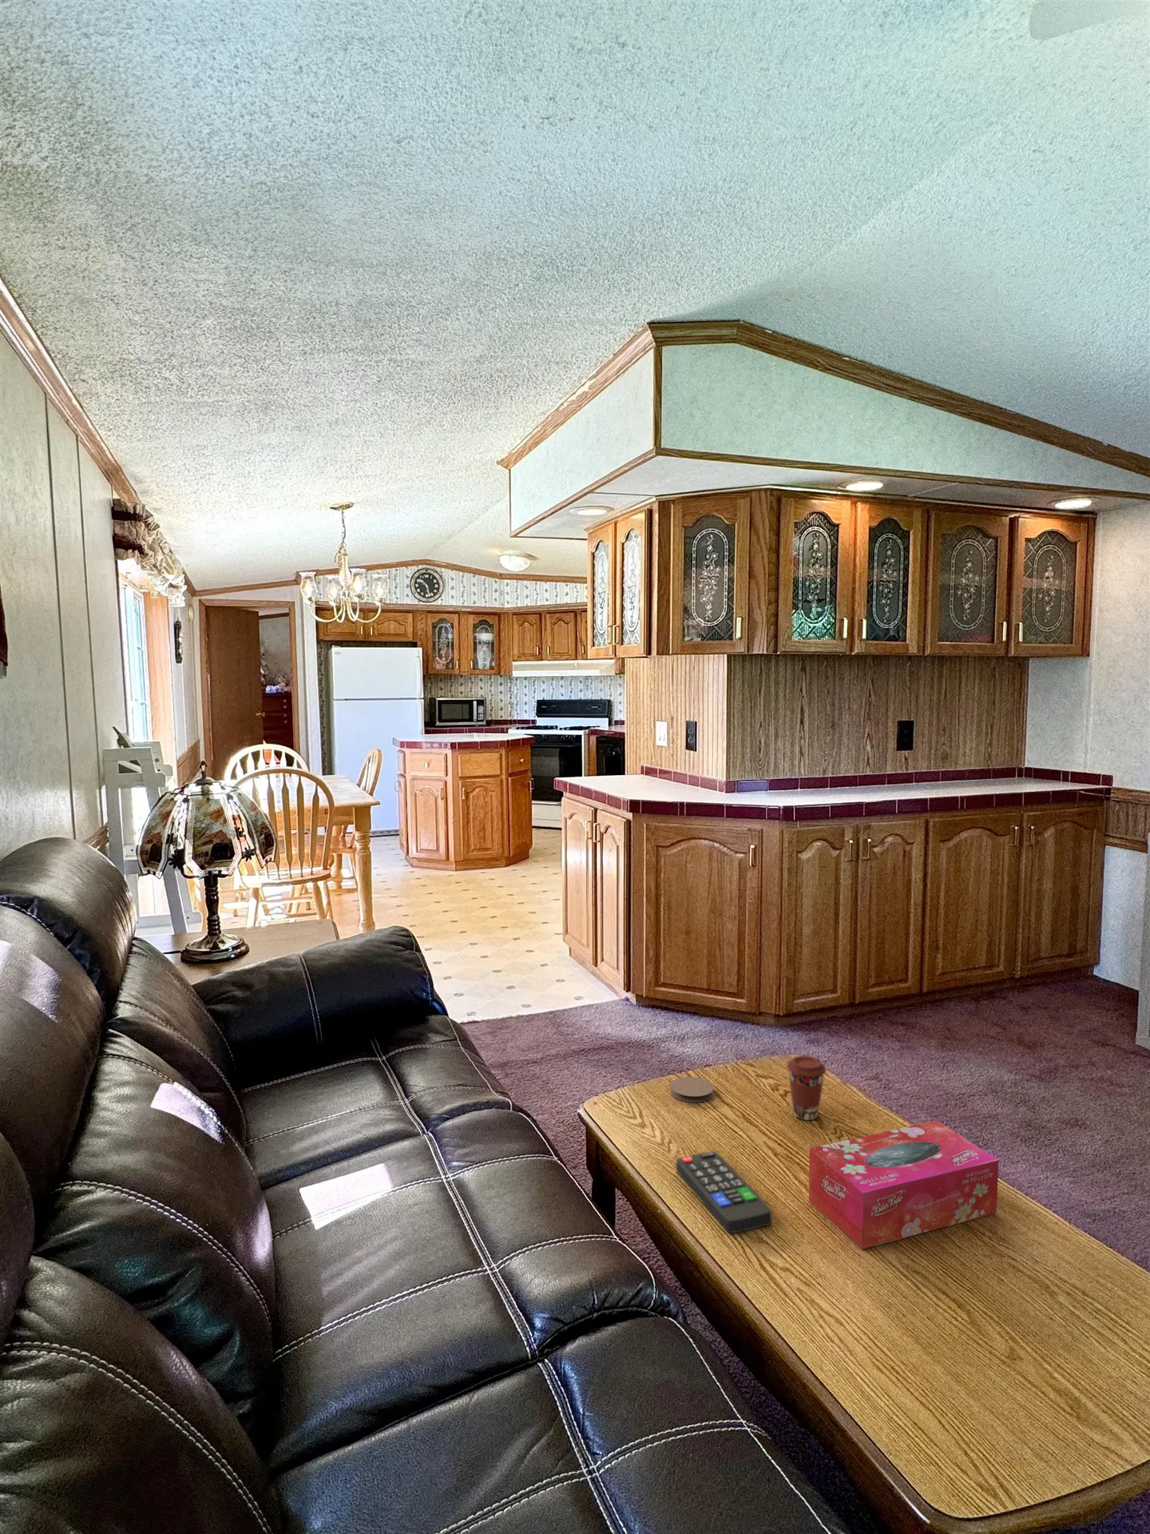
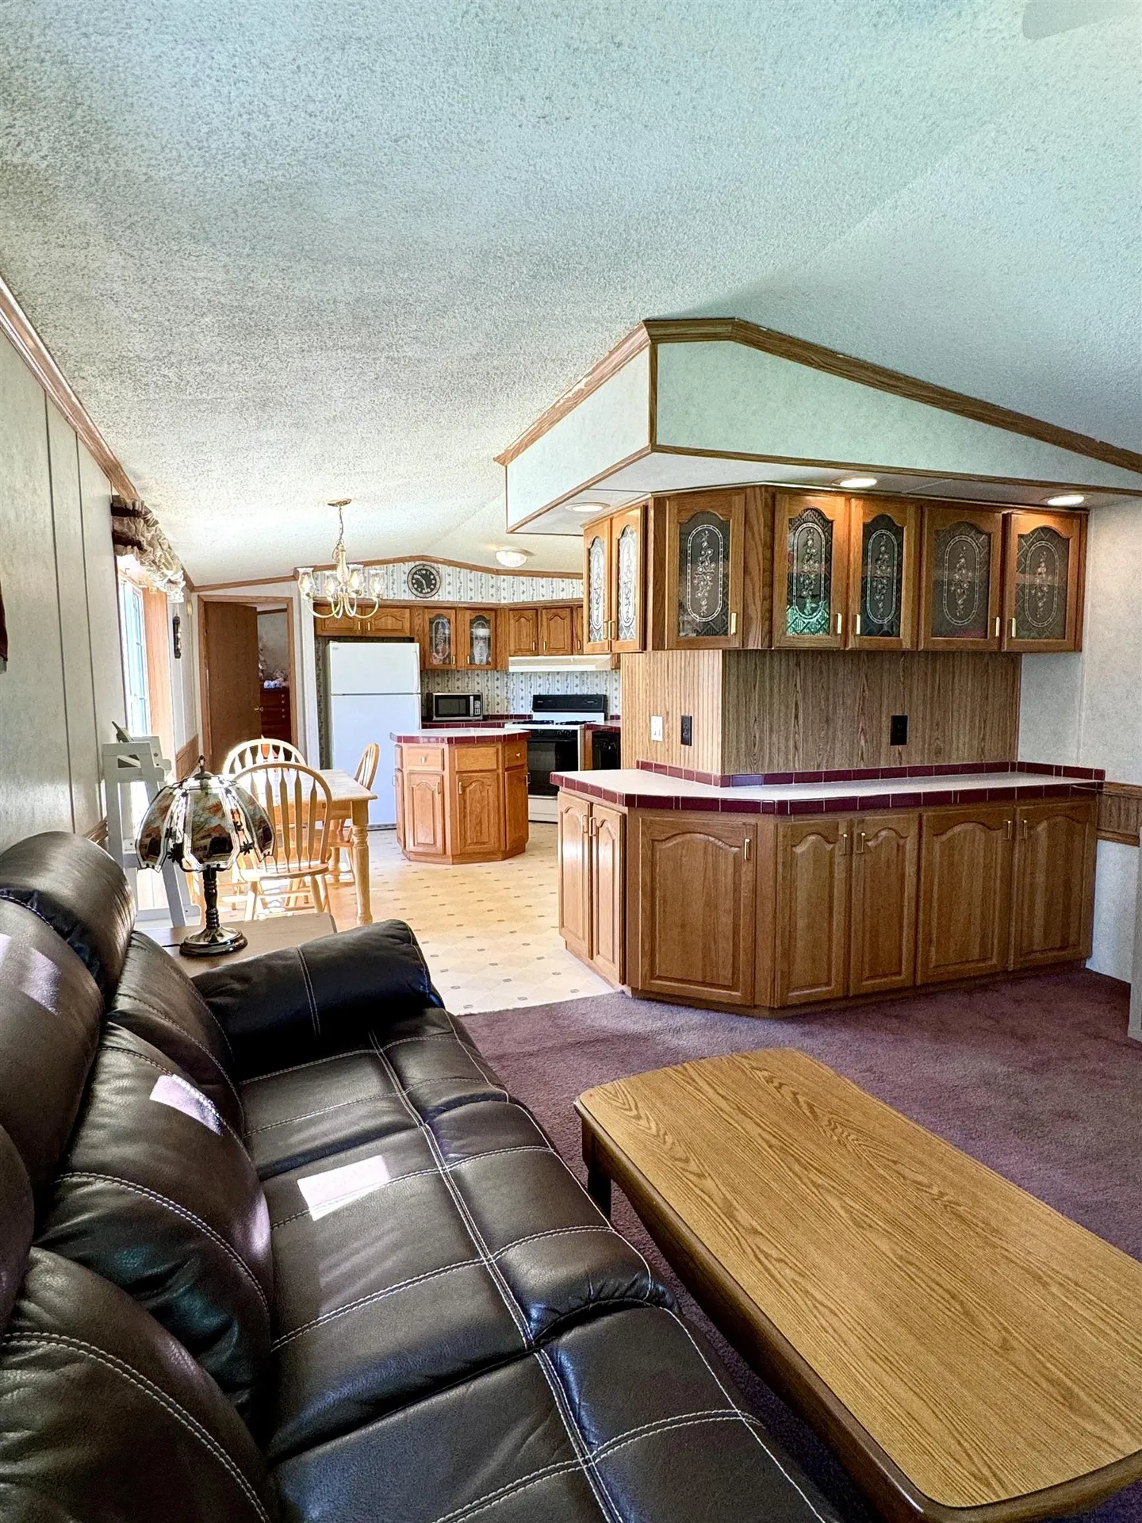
- coaster (692, 1090)
- tissue box (901, 1180)
- remote control (721, 1189)
- coffee cup (806, 1088)
